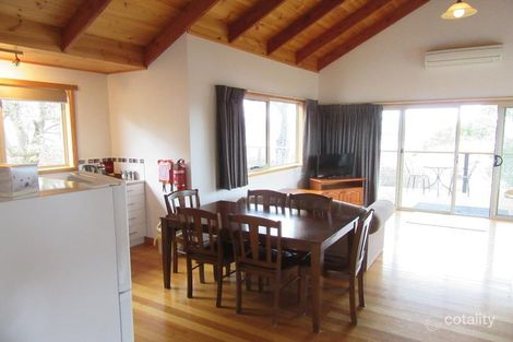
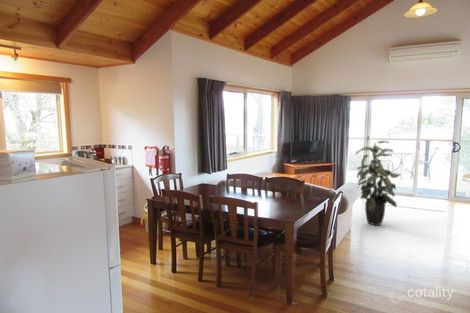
+ indoor plant (377, 183)
